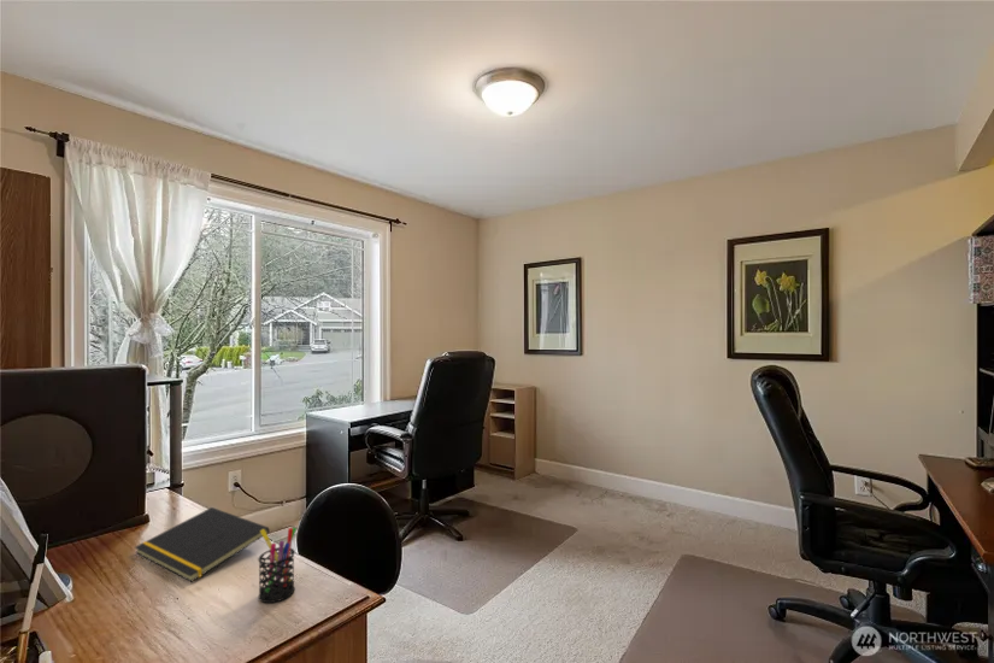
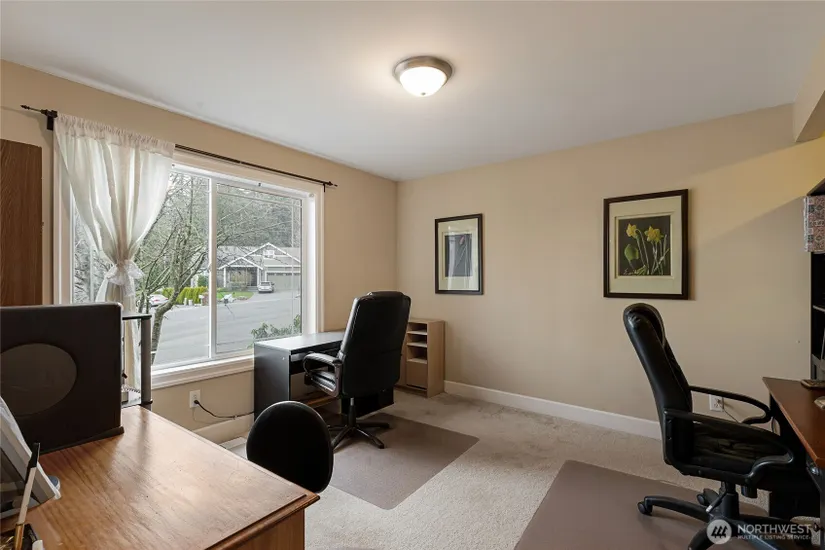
- notepad (202, 539)
- pen holder (281, 558)
